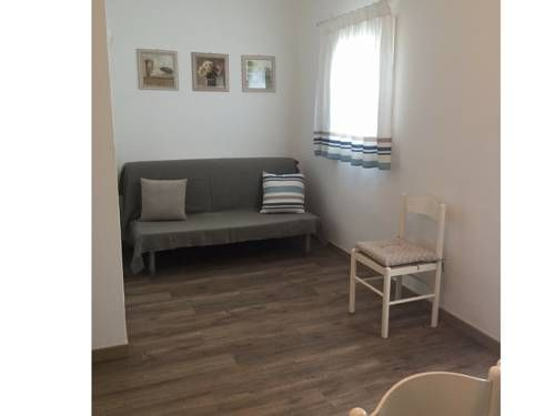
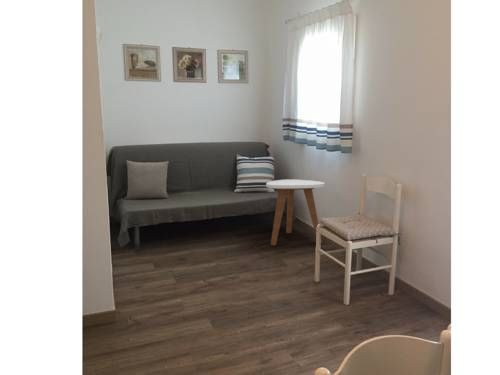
+ side table (290, 211)
